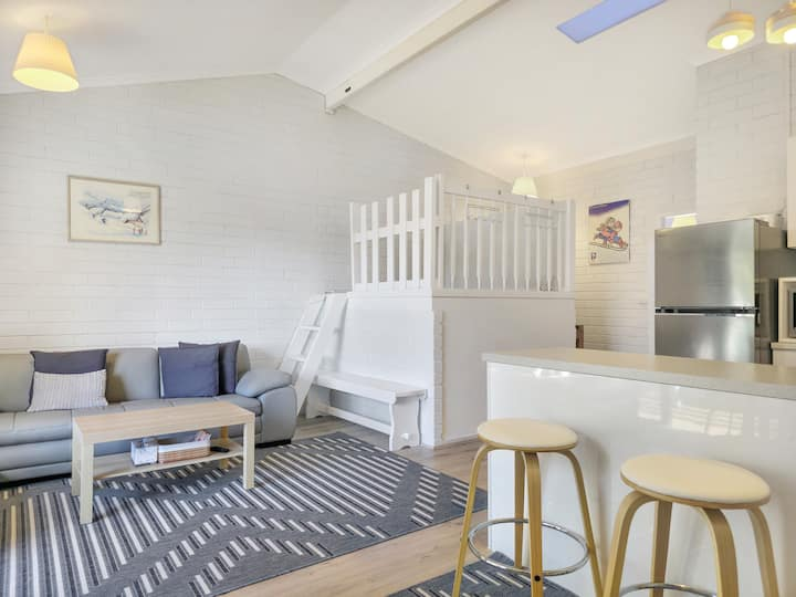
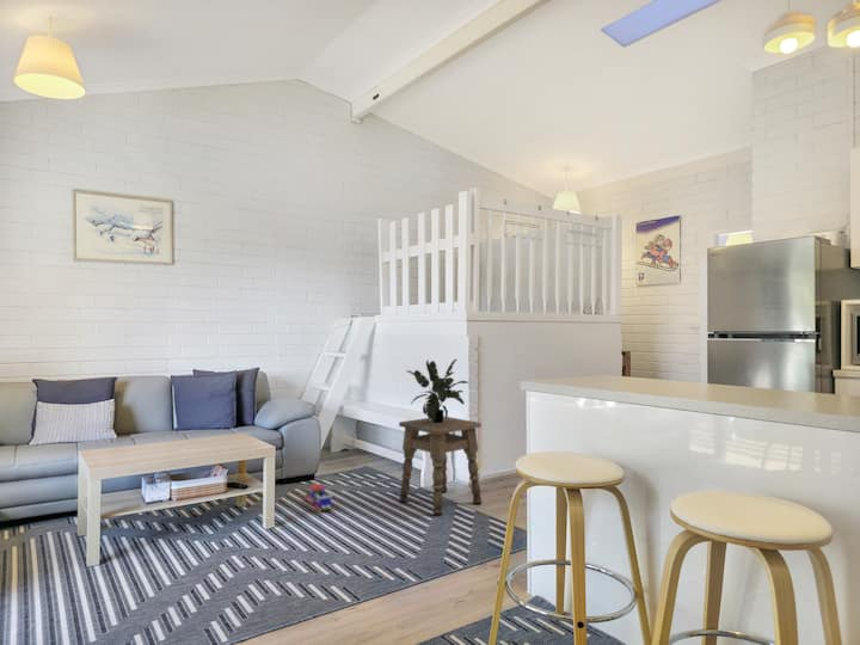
+ potted plant (438, 391)
+ side table (440, 462)
+ toy train (317, 494)
